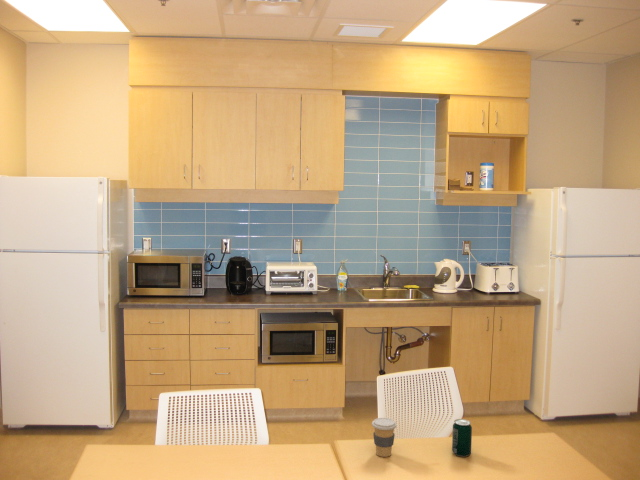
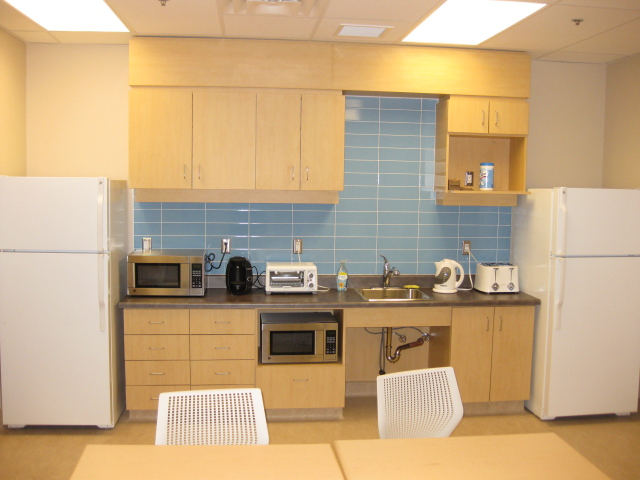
- coffee cup (383, 437)
- beverage can (461, 437)
